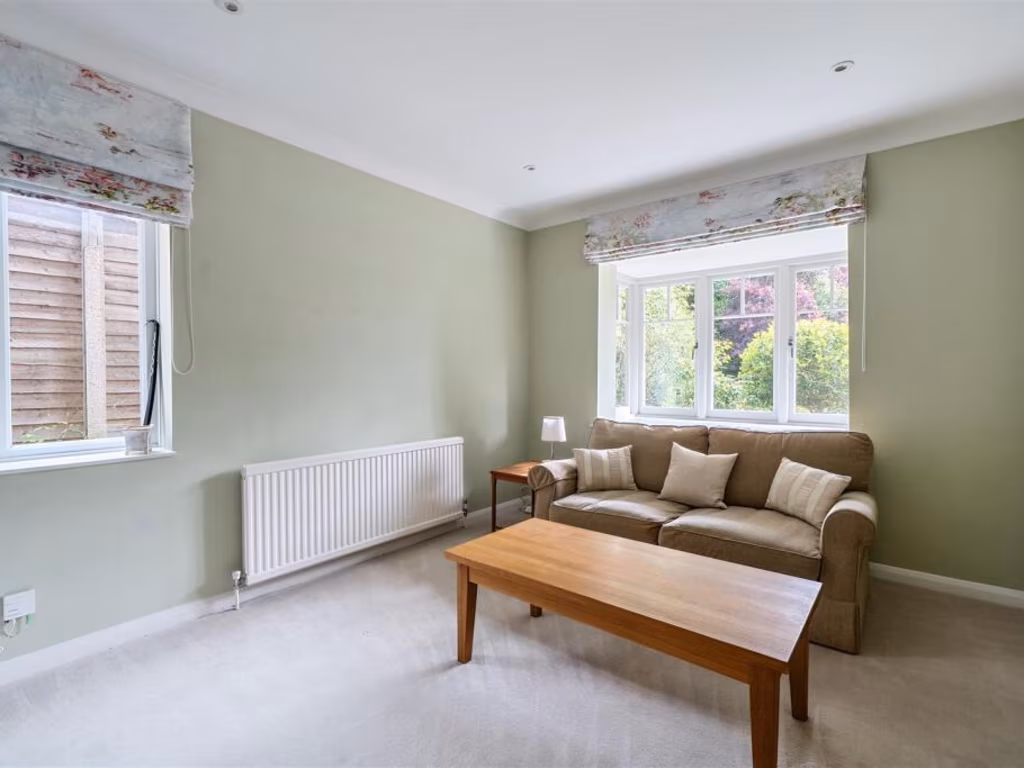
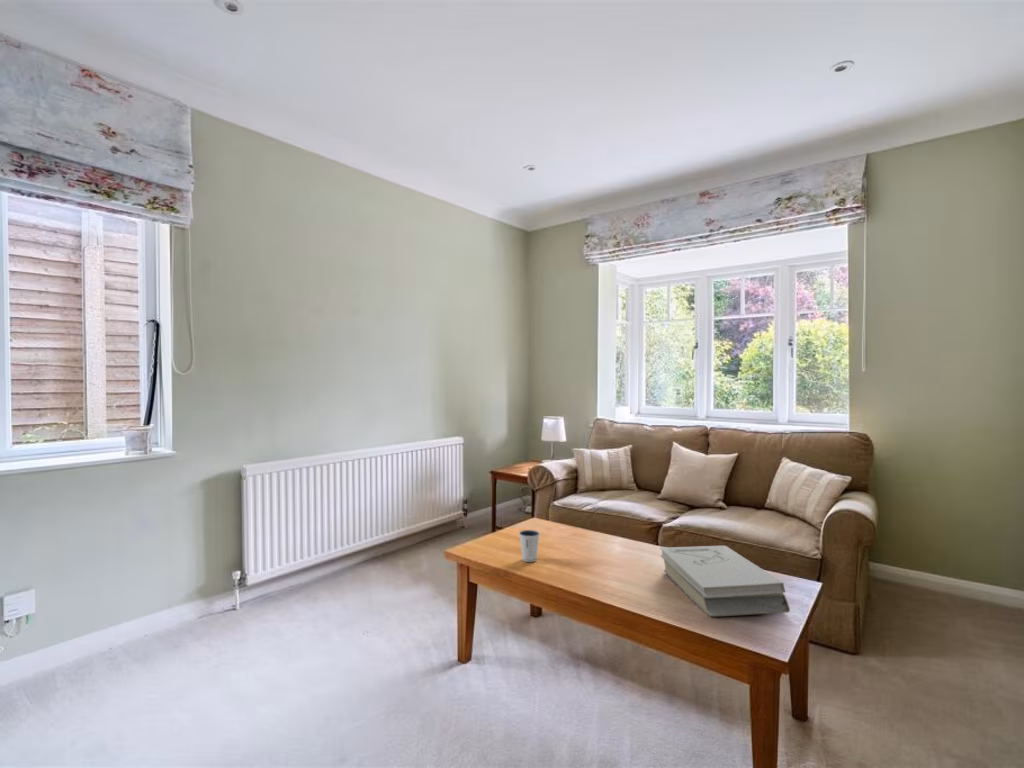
+ dixie cup (529, 546)
+ books (718, 576)
